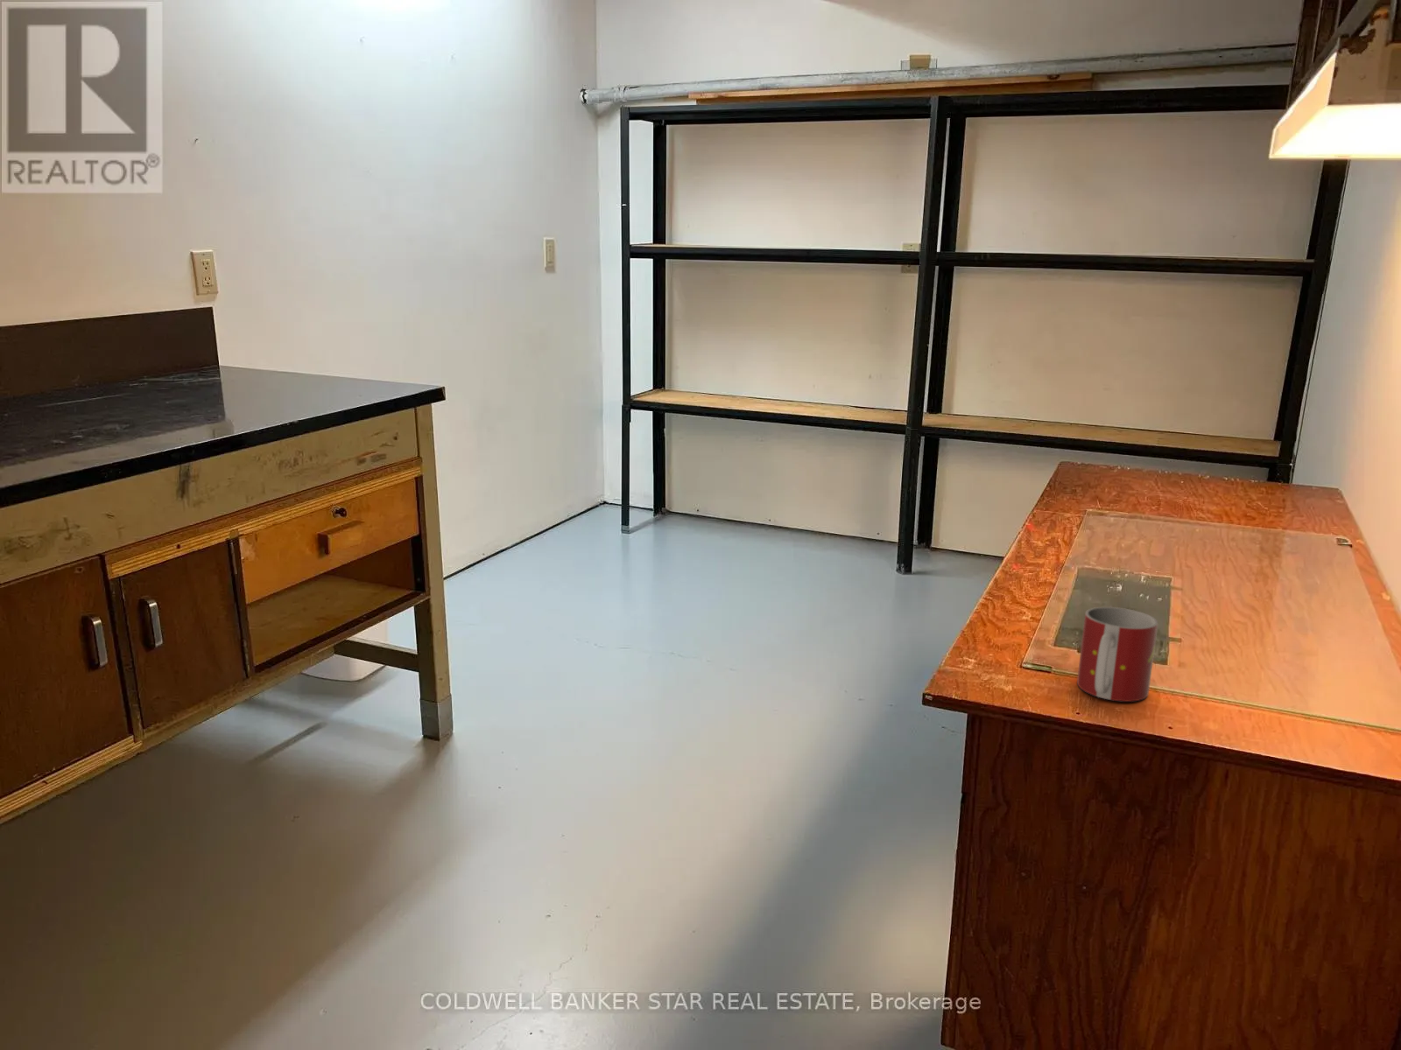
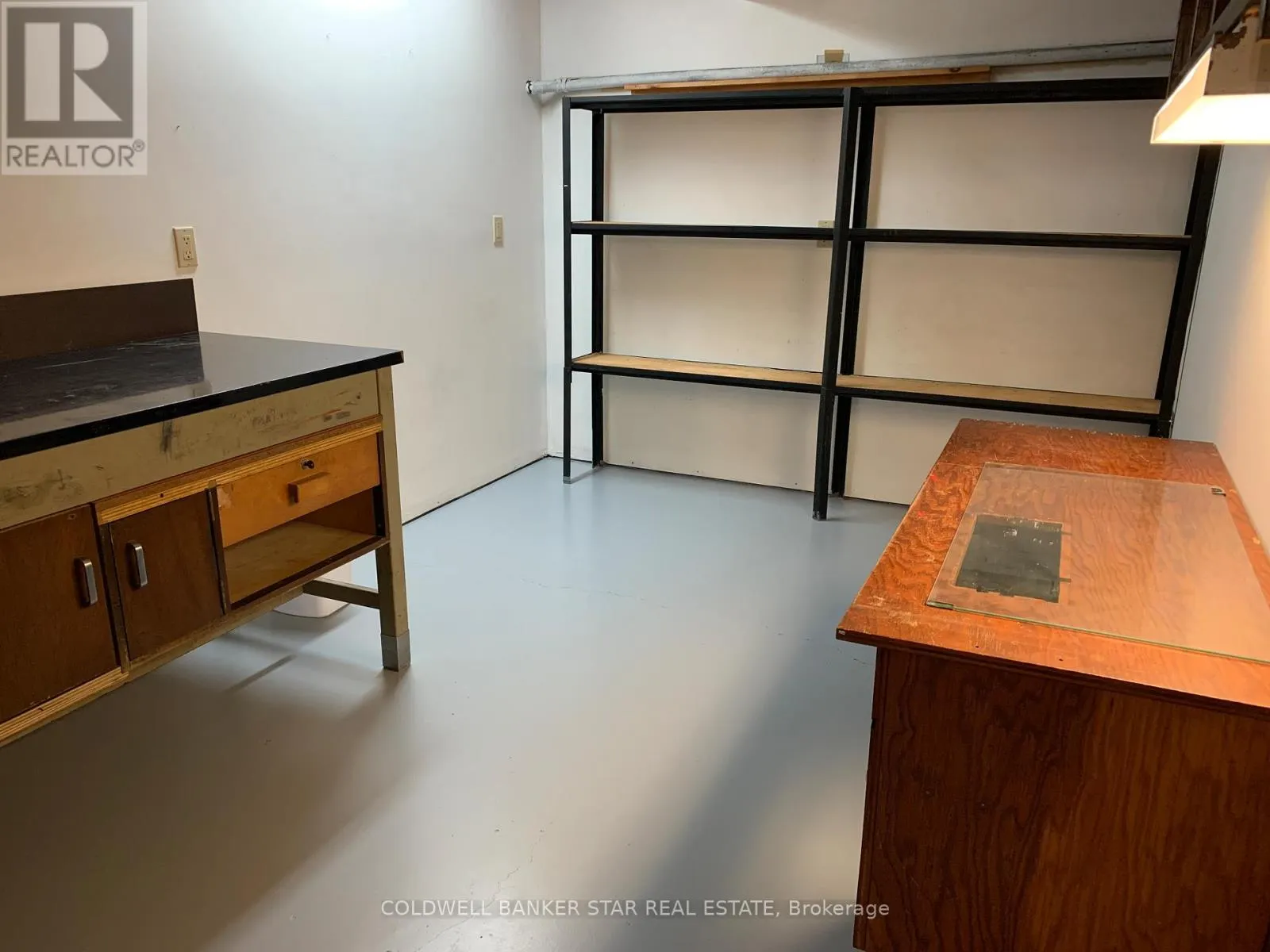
- mug (1112, 656)
